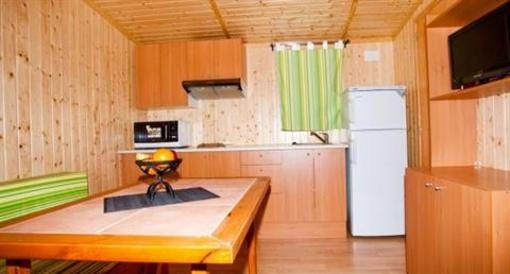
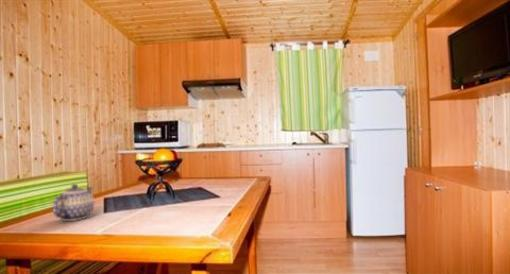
+ teapot (74, 201)
